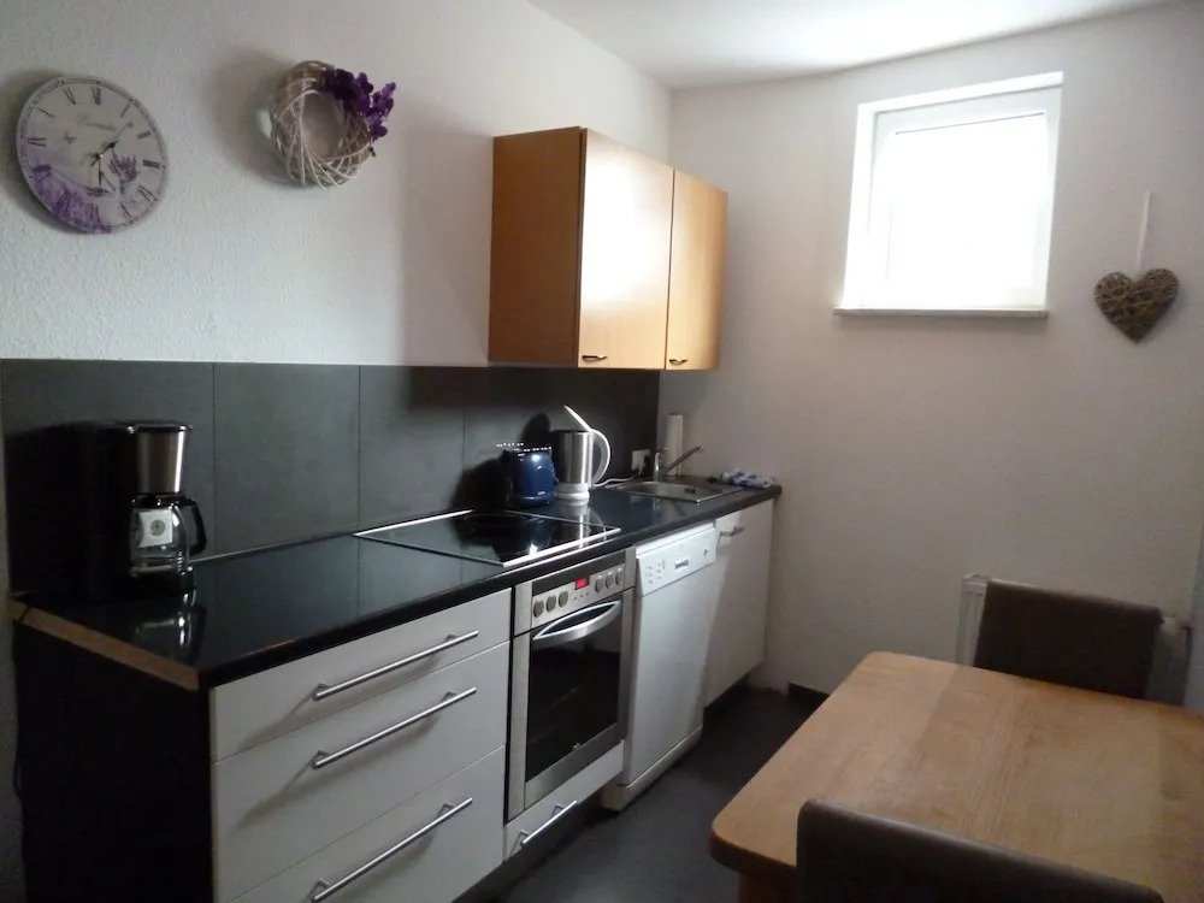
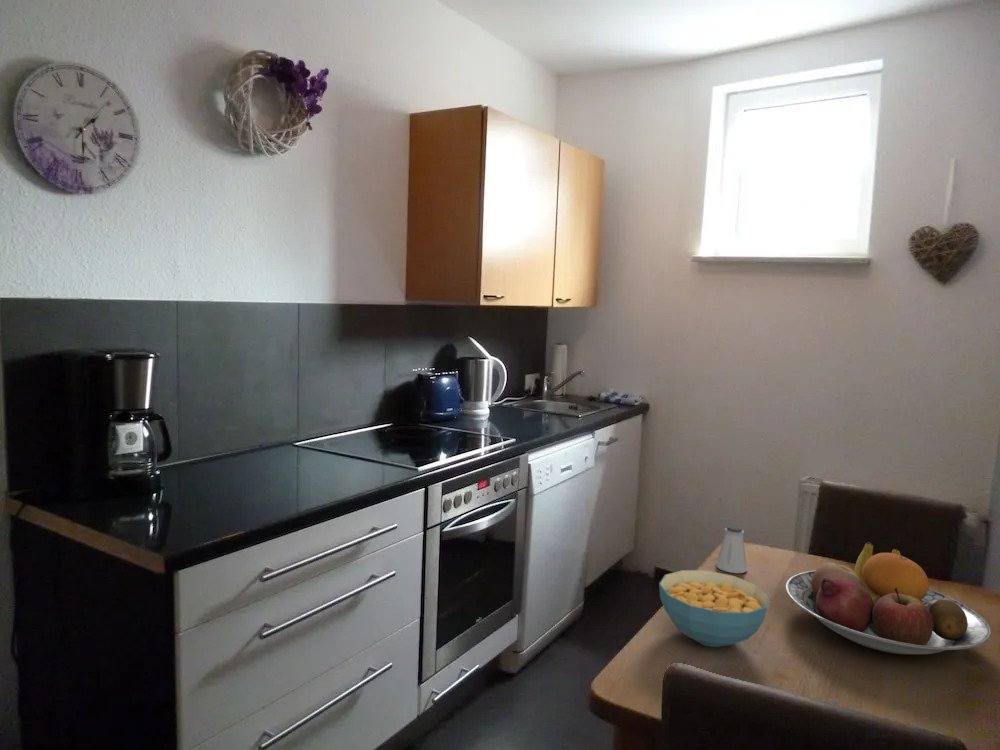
+ saltshaker (733, 547)
+ cereal bowl (711, 614)
+ fruit bowl (882, 596)
